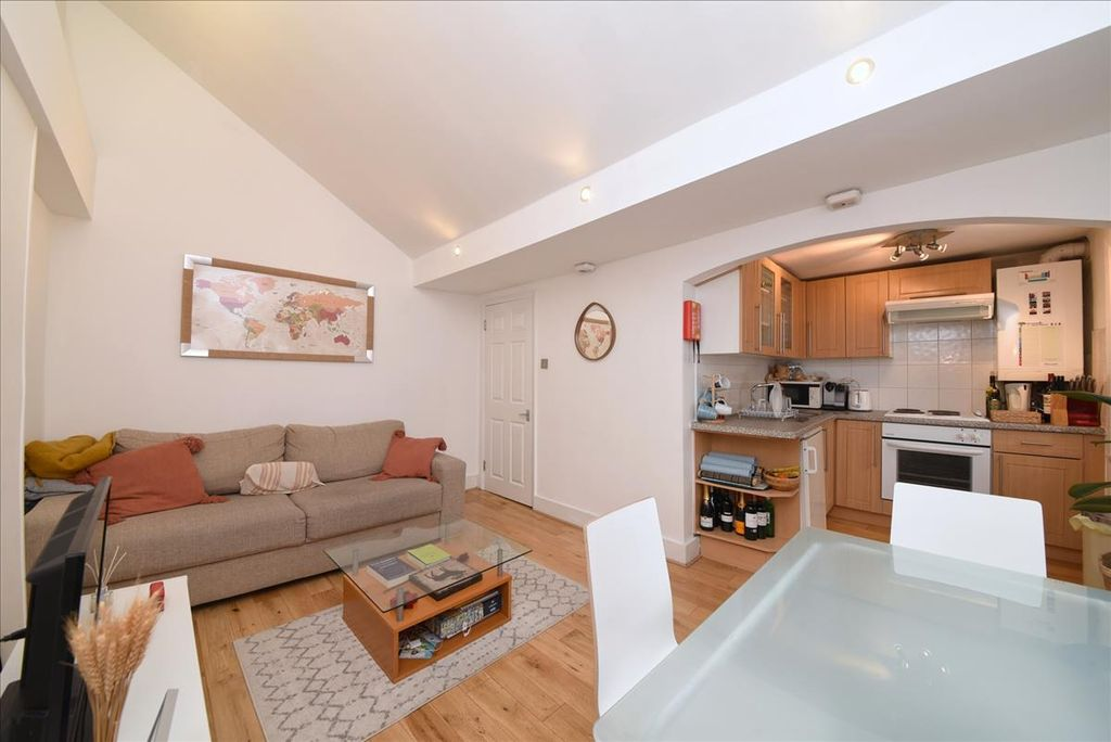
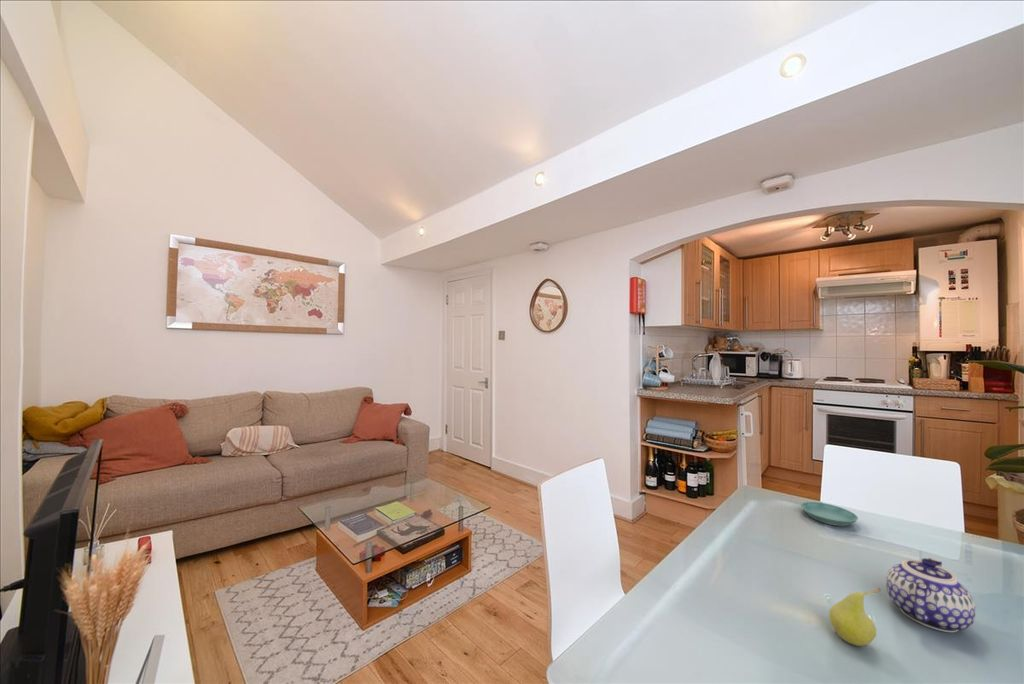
+ teapot (928, 588)
+ fruit (855, 612)
+ saucer (828, 514)
